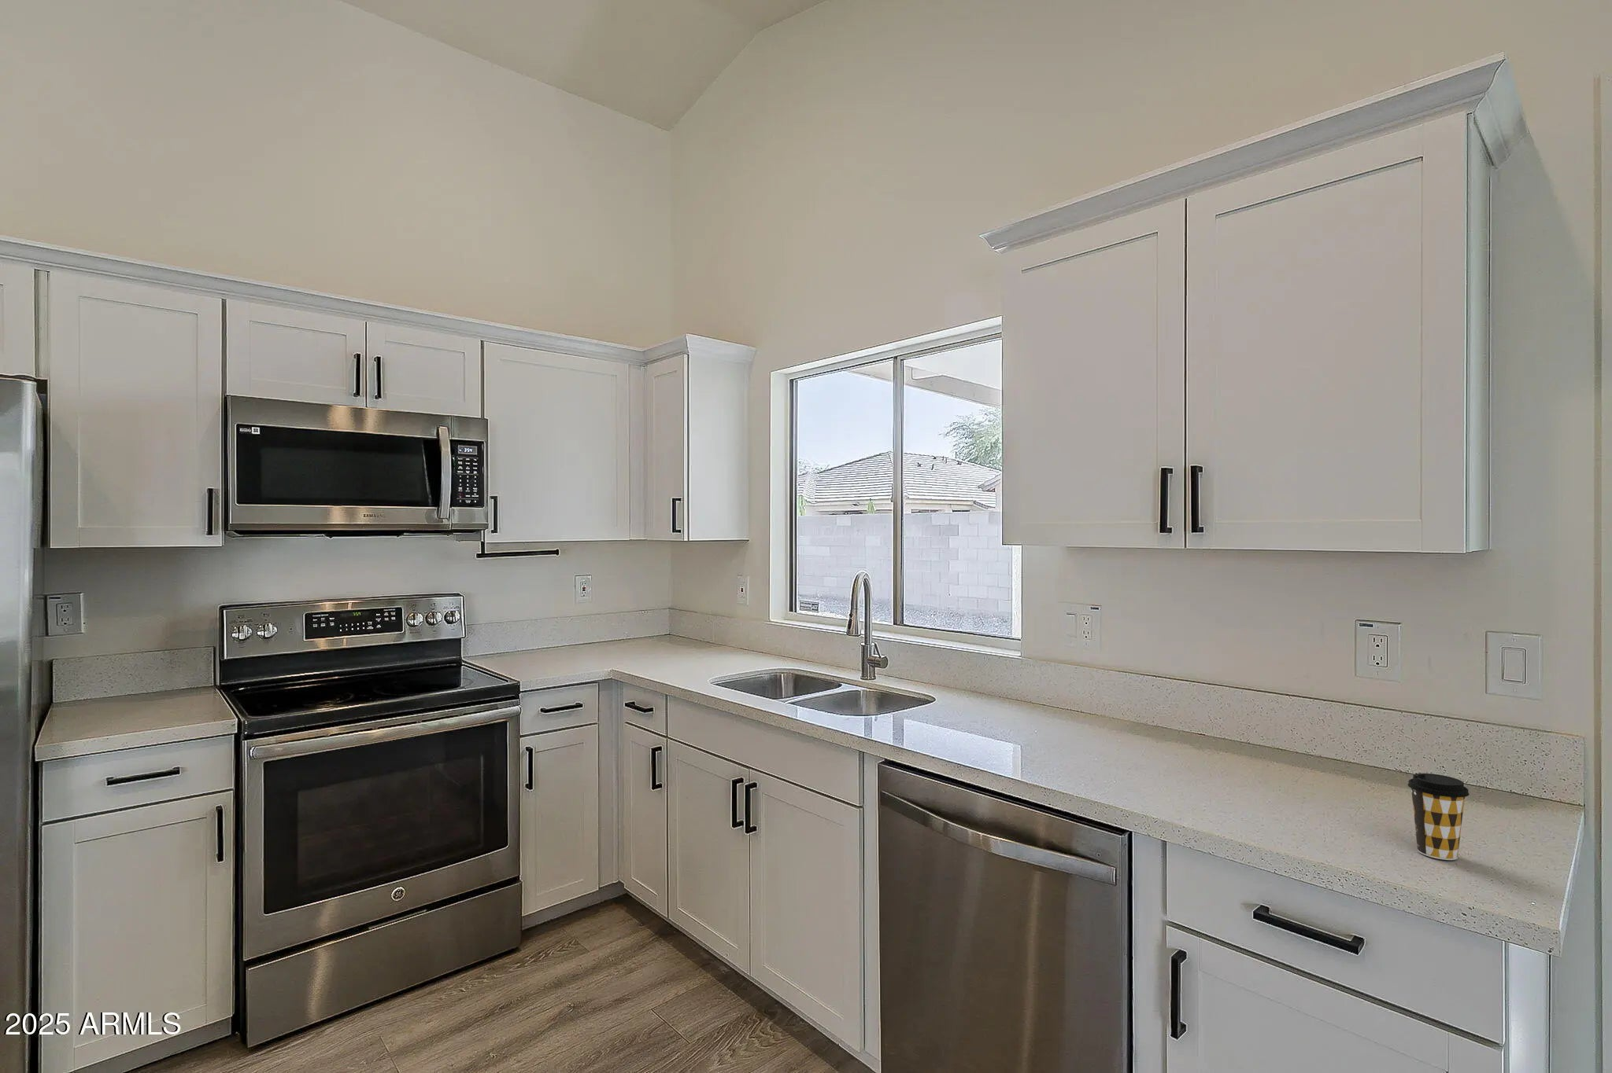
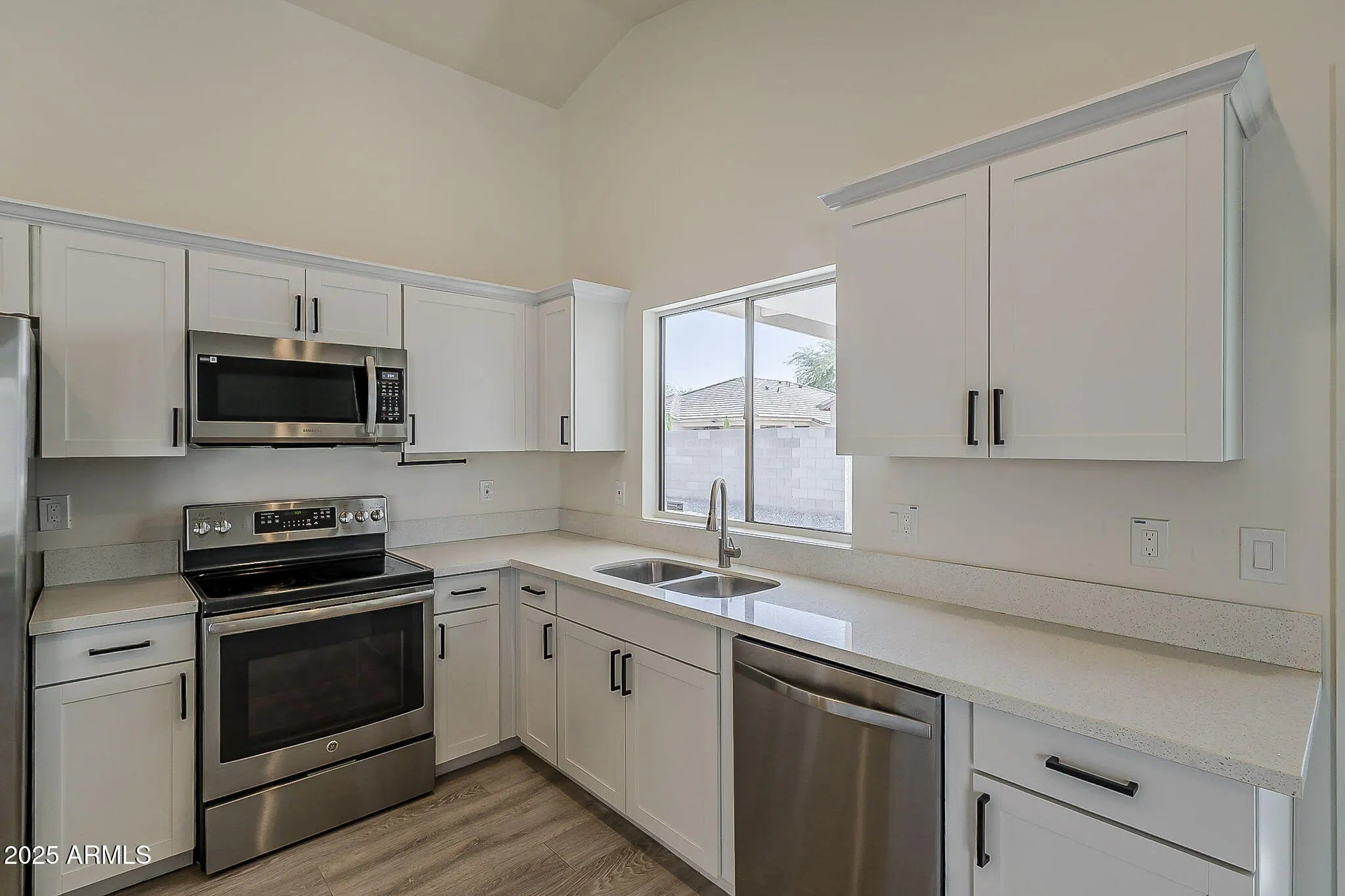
- coffee cup (1437, 816)
